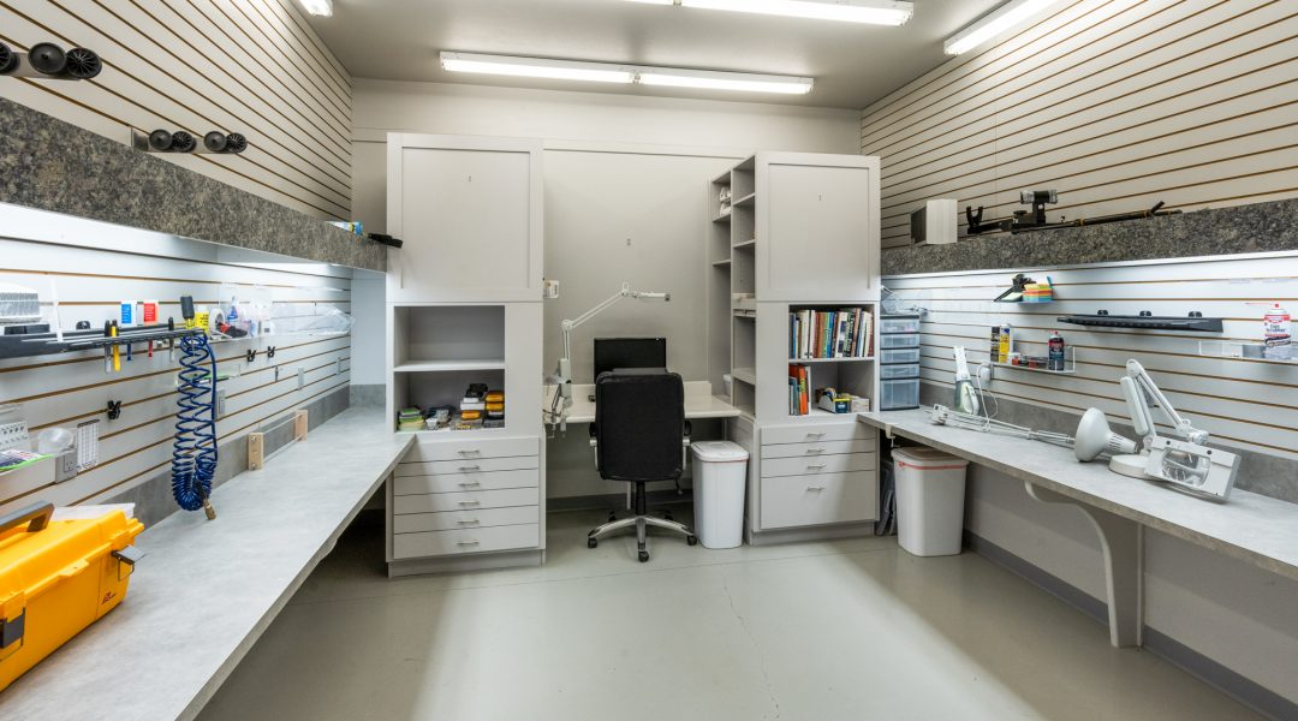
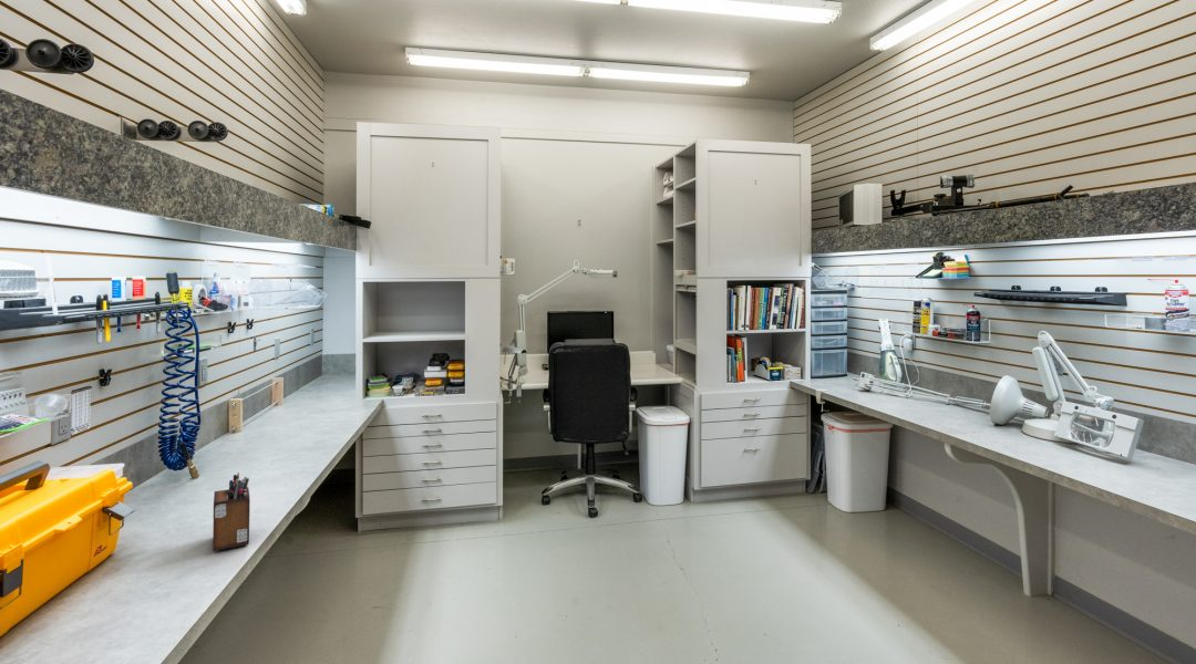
+ desk organizer (230, 508)
